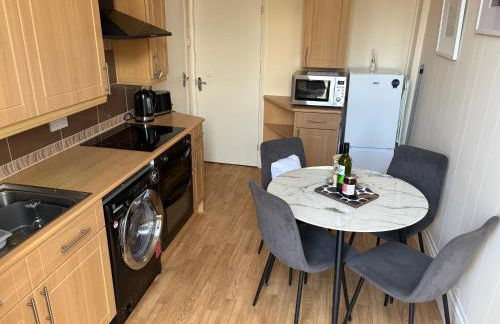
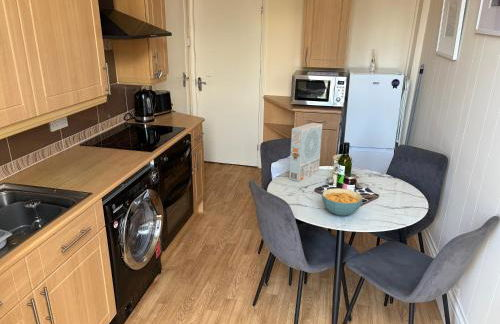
+ cereal bowl (341, 204)
+ cereal box (306, 151)
